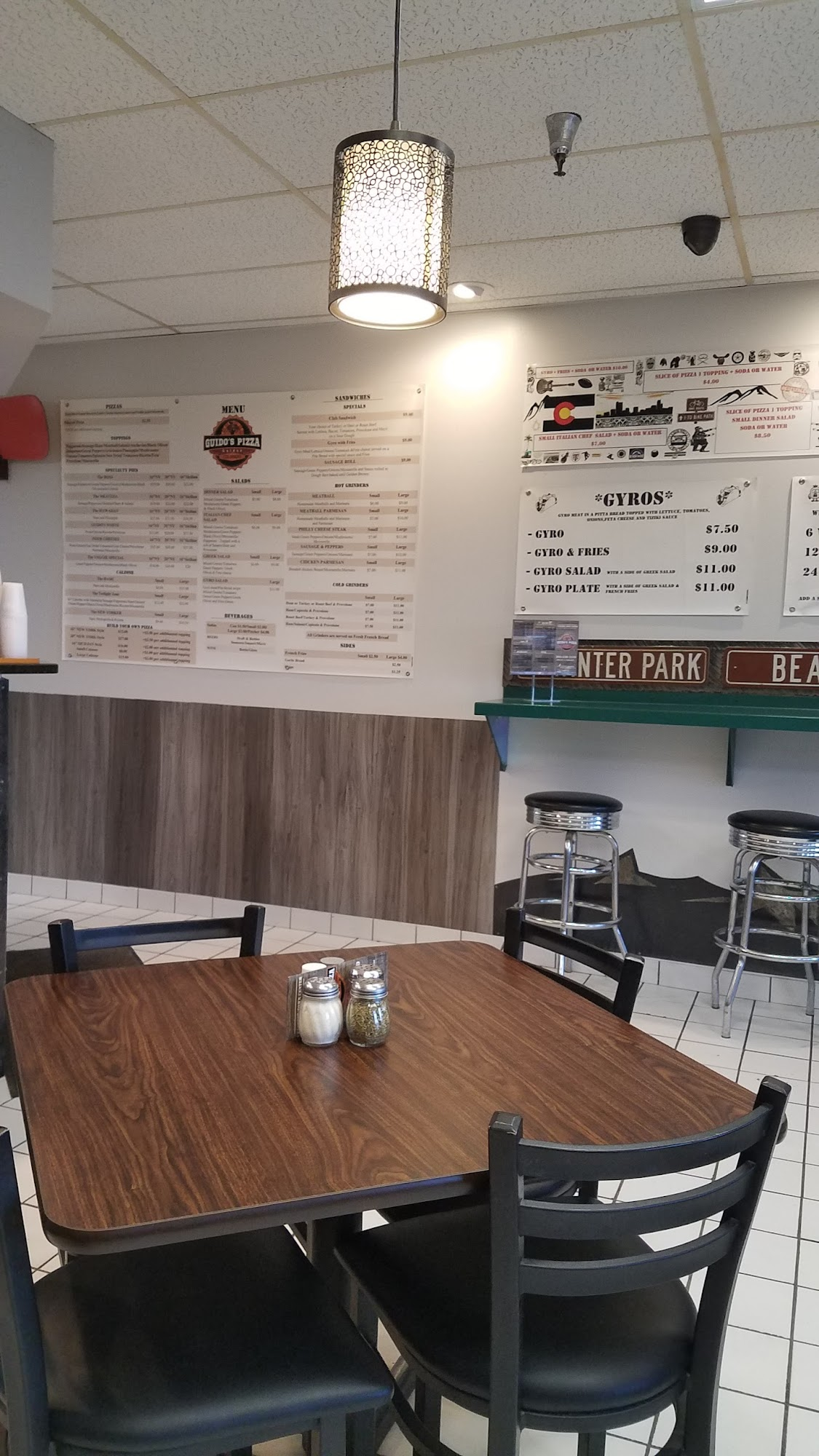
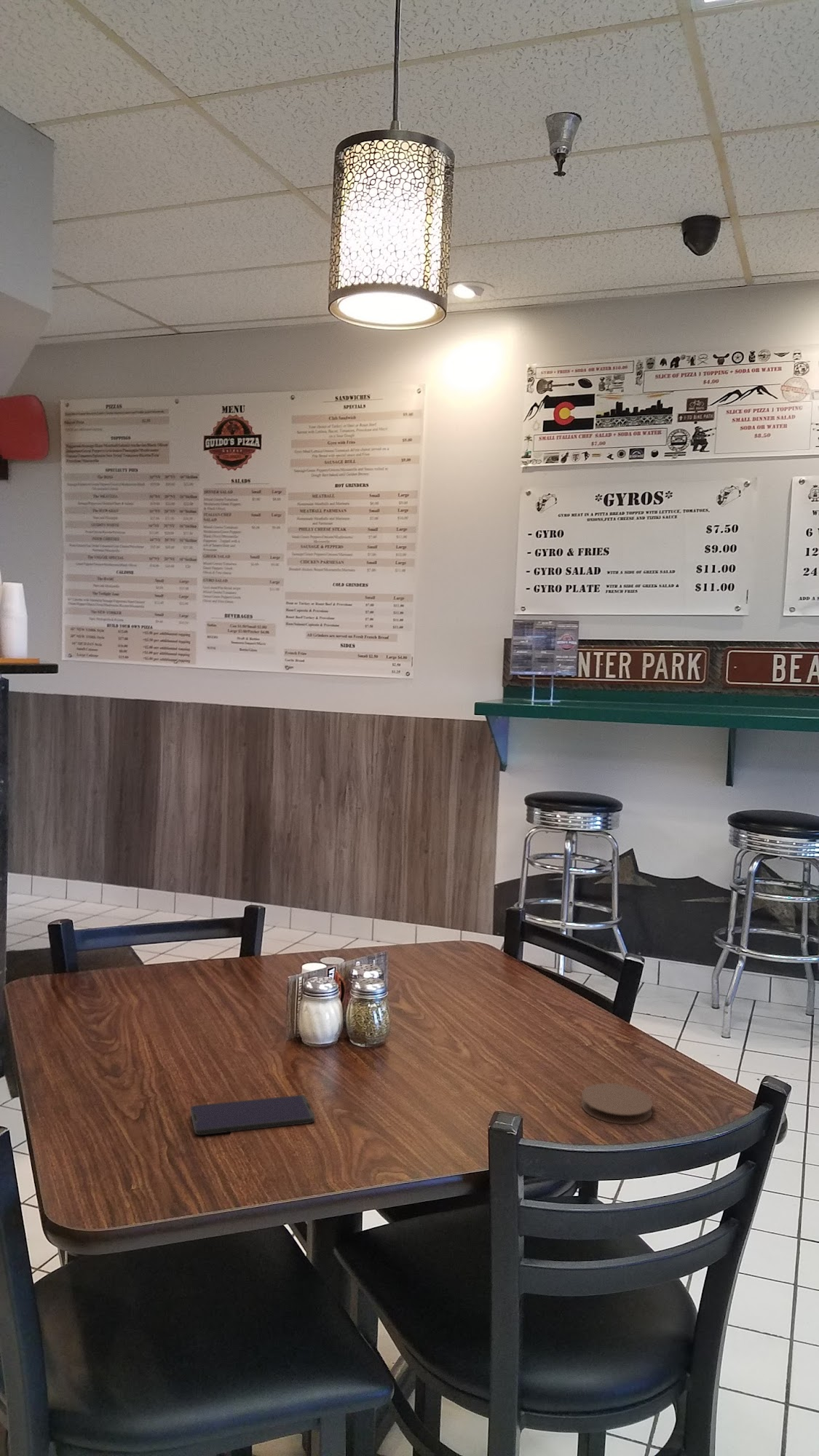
+ coaster (617, 1103)
+ smartphone (252, 1115)
